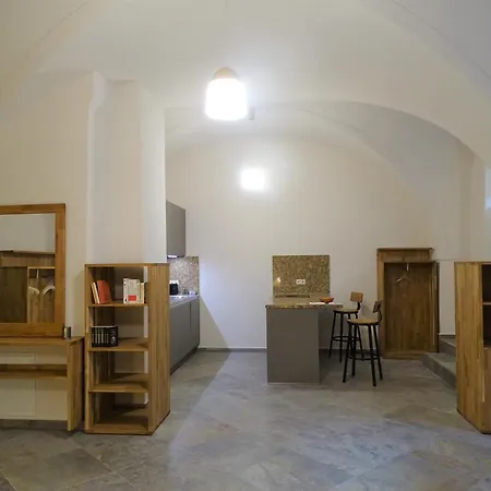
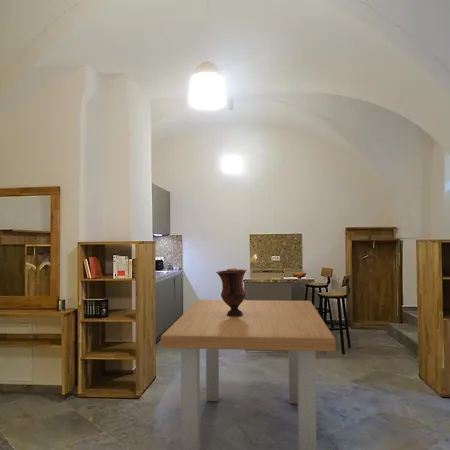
+ vase (231, 292)
+ dining table (251, 349)
